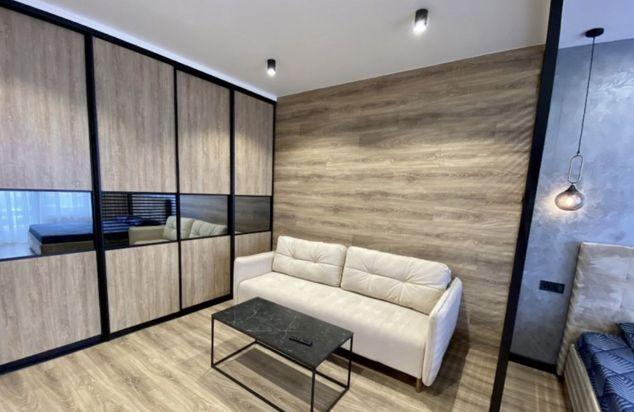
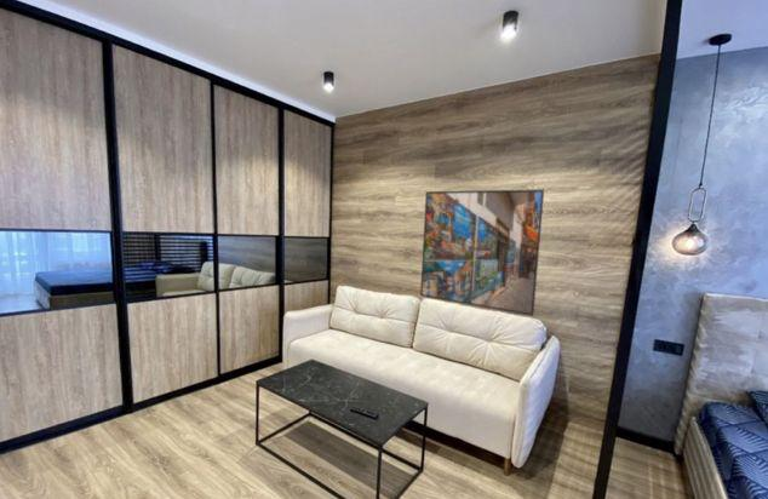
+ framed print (475, 248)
